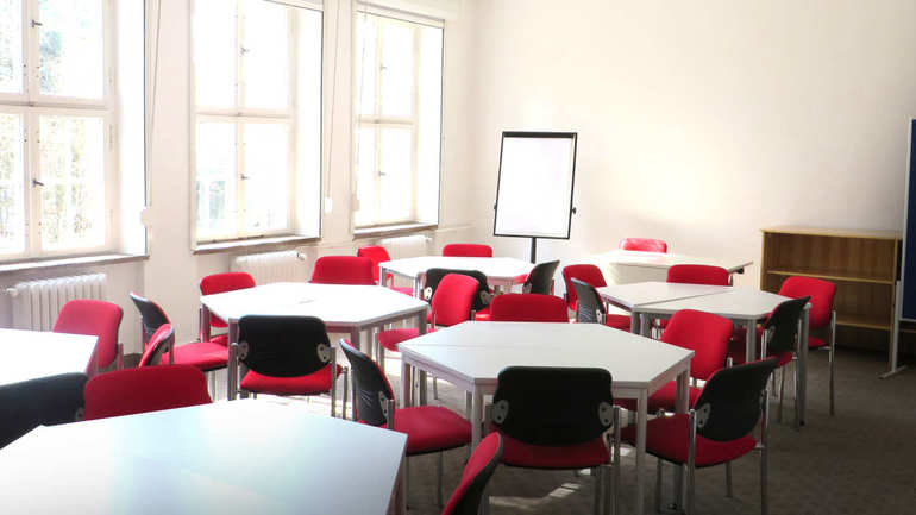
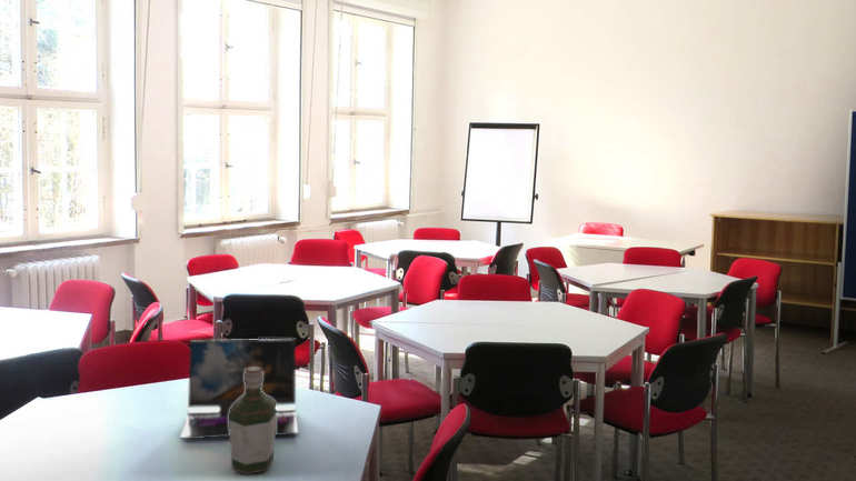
+ laptop (241, 387)
+ bottle (252, 418)
